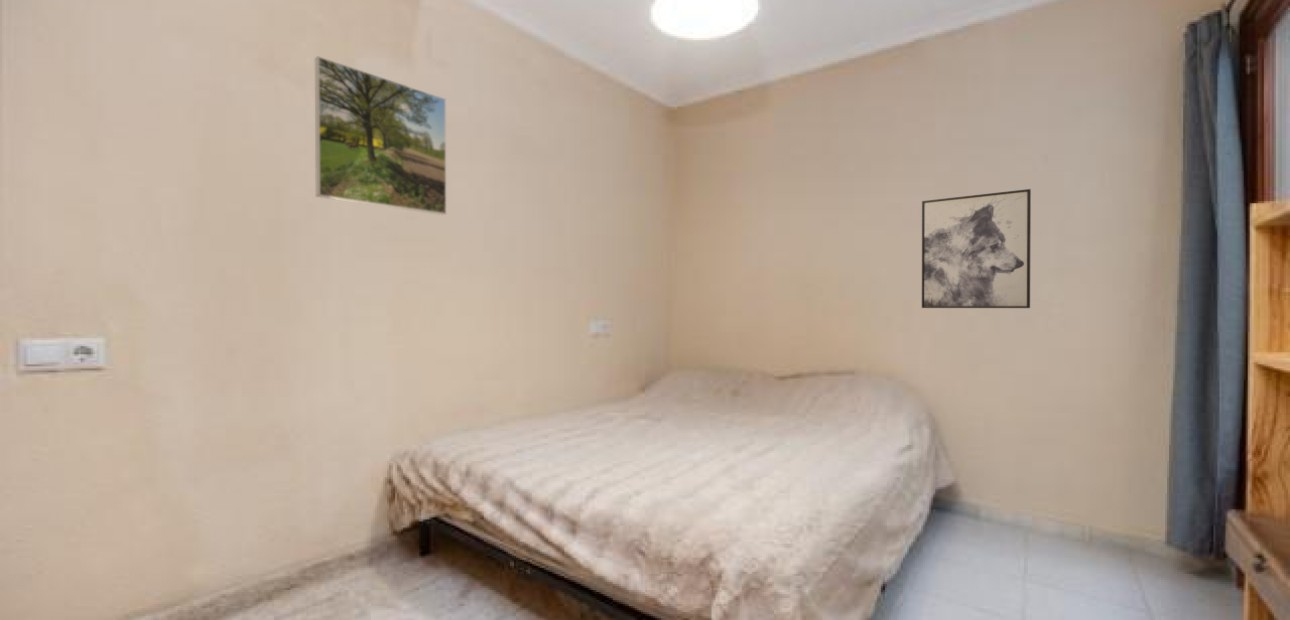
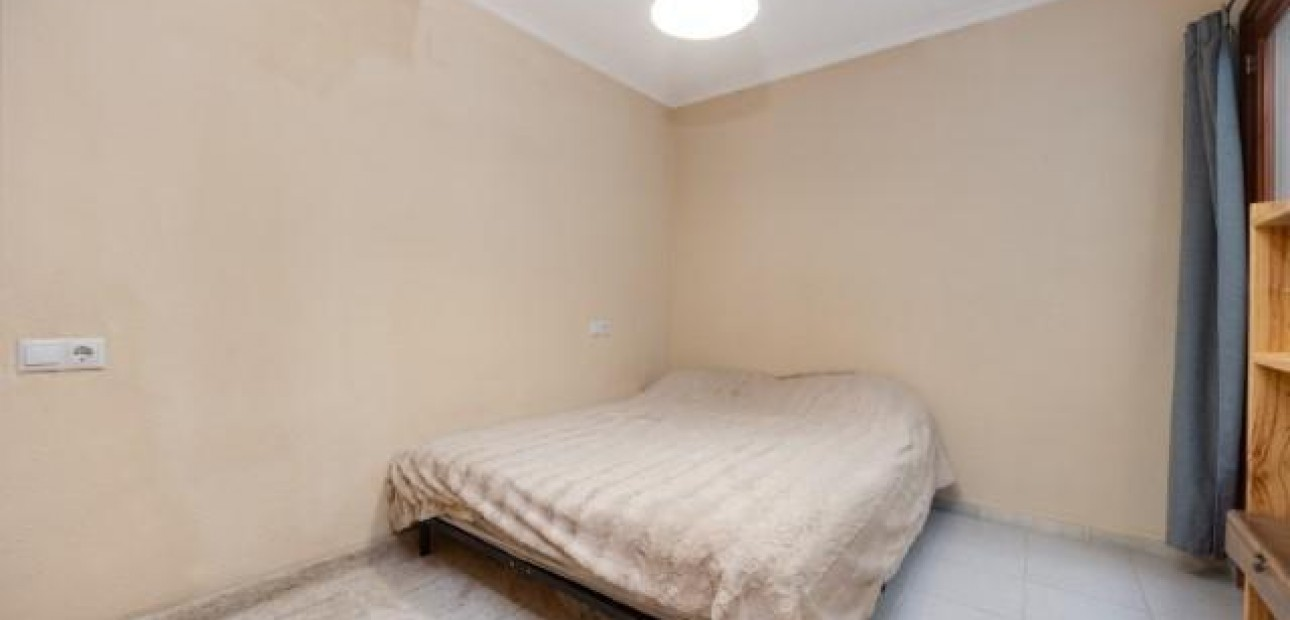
- wall art (973, 251)
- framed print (386, 143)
